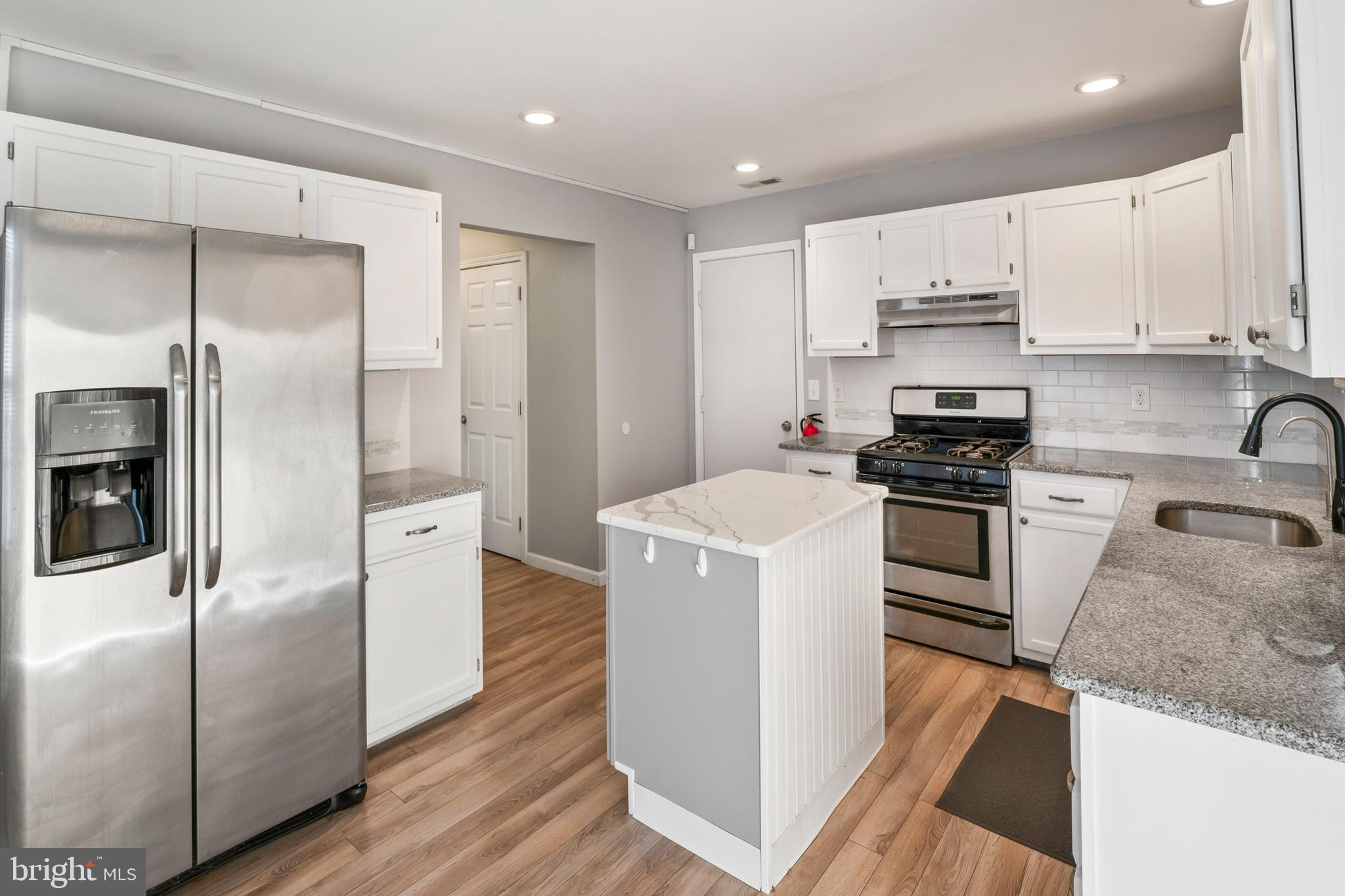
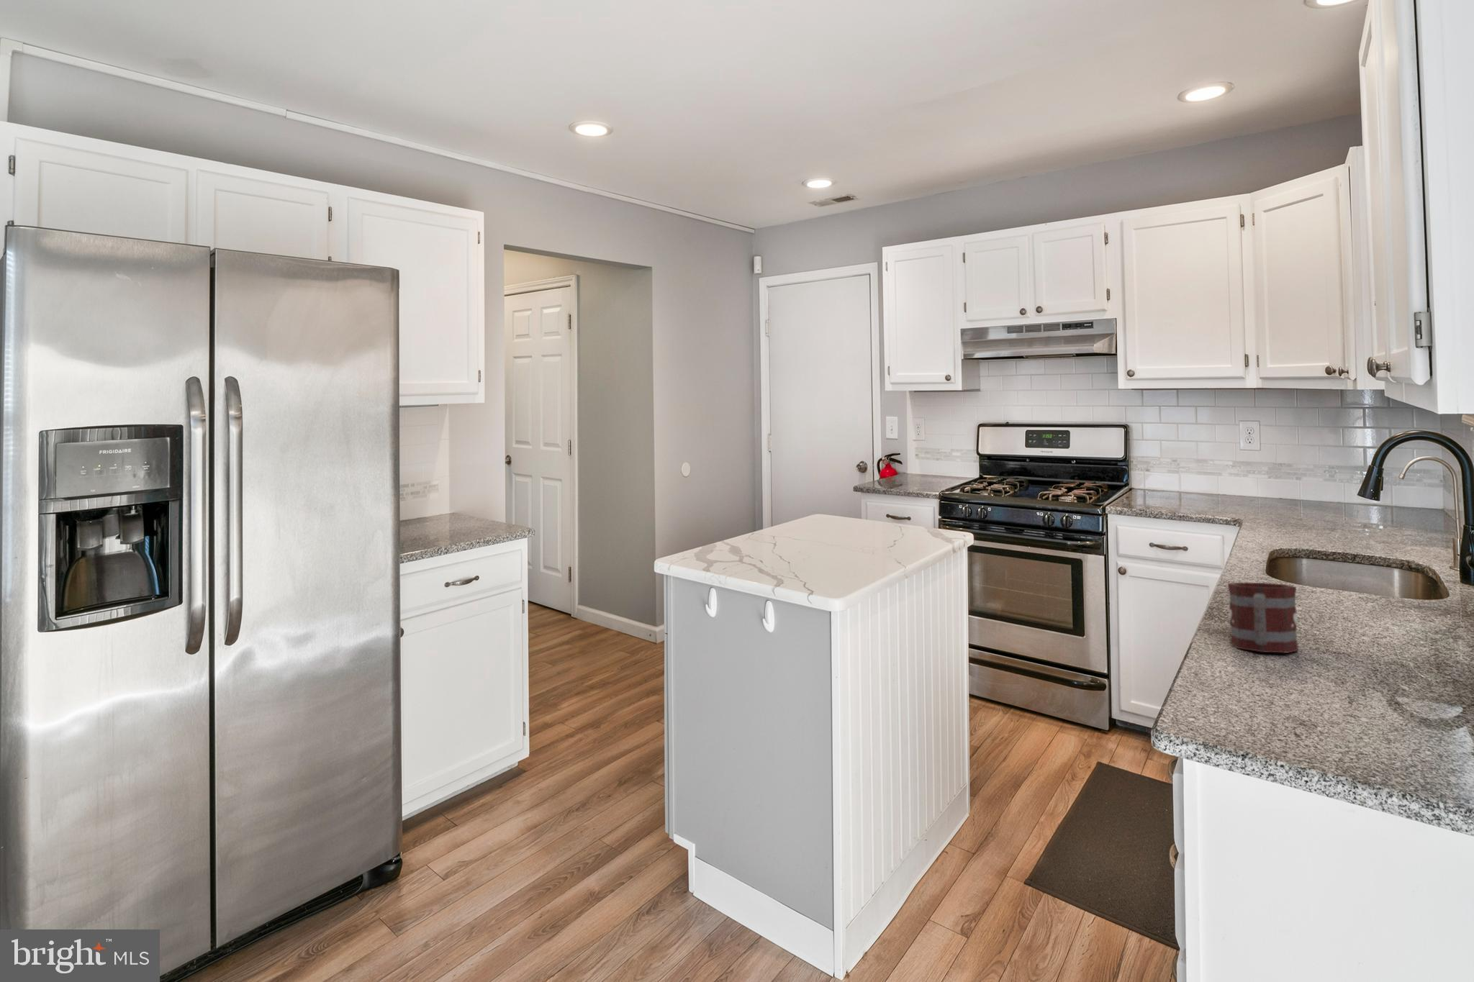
+ mug (1261, 618)
